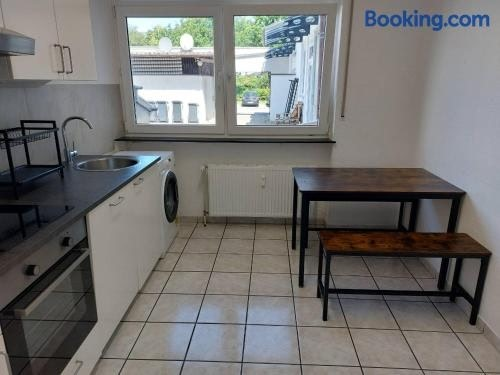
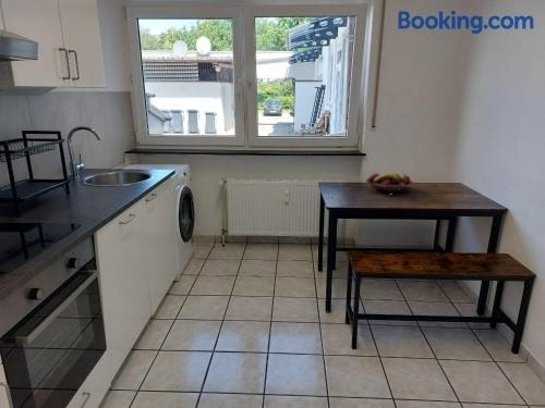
+ fruit basket (390, 181)
